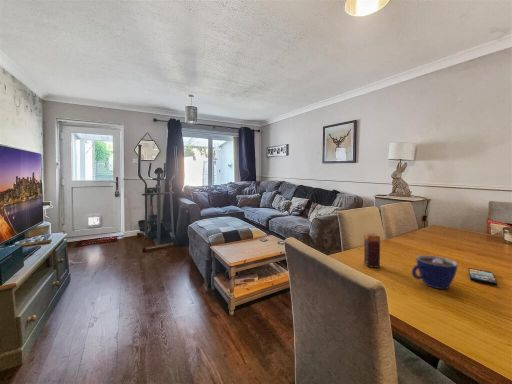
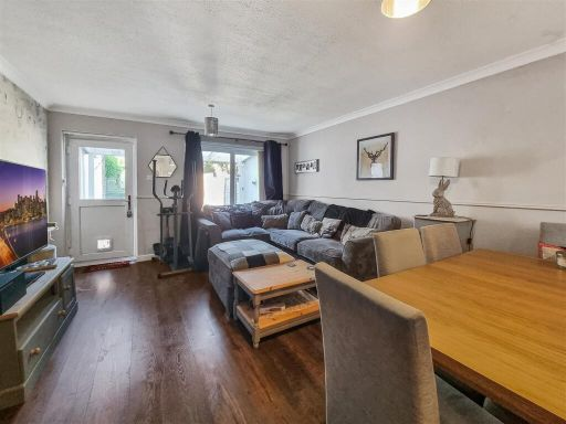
- smartphone (481, 275)
- candle (371, 249)
- cup (430, 272)
